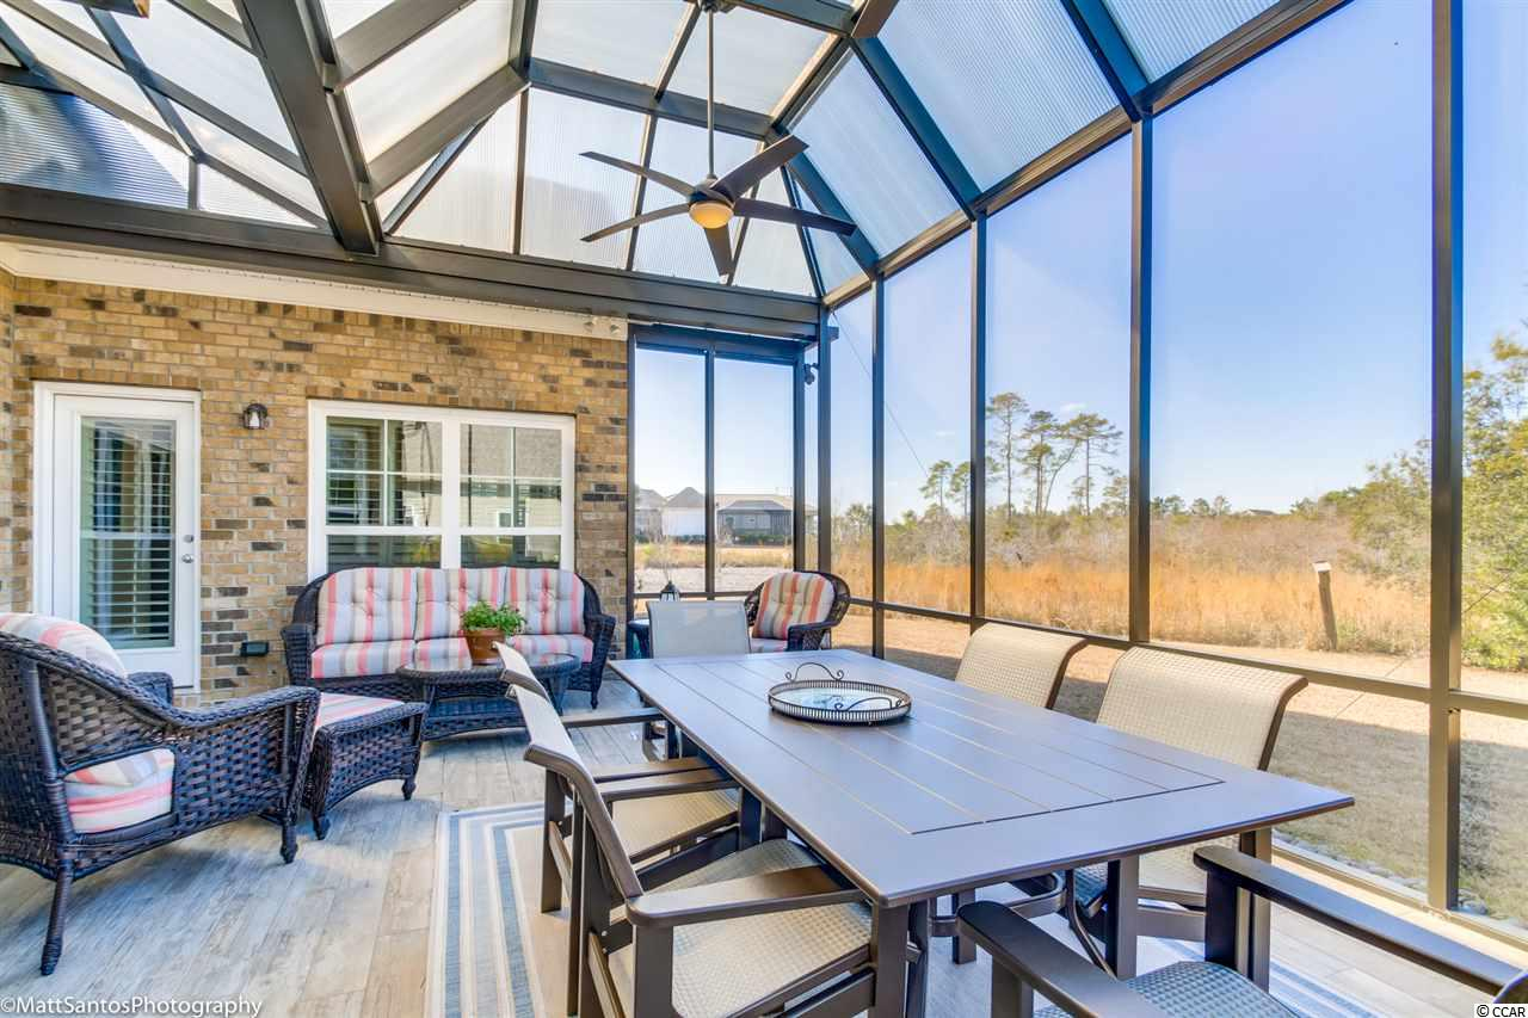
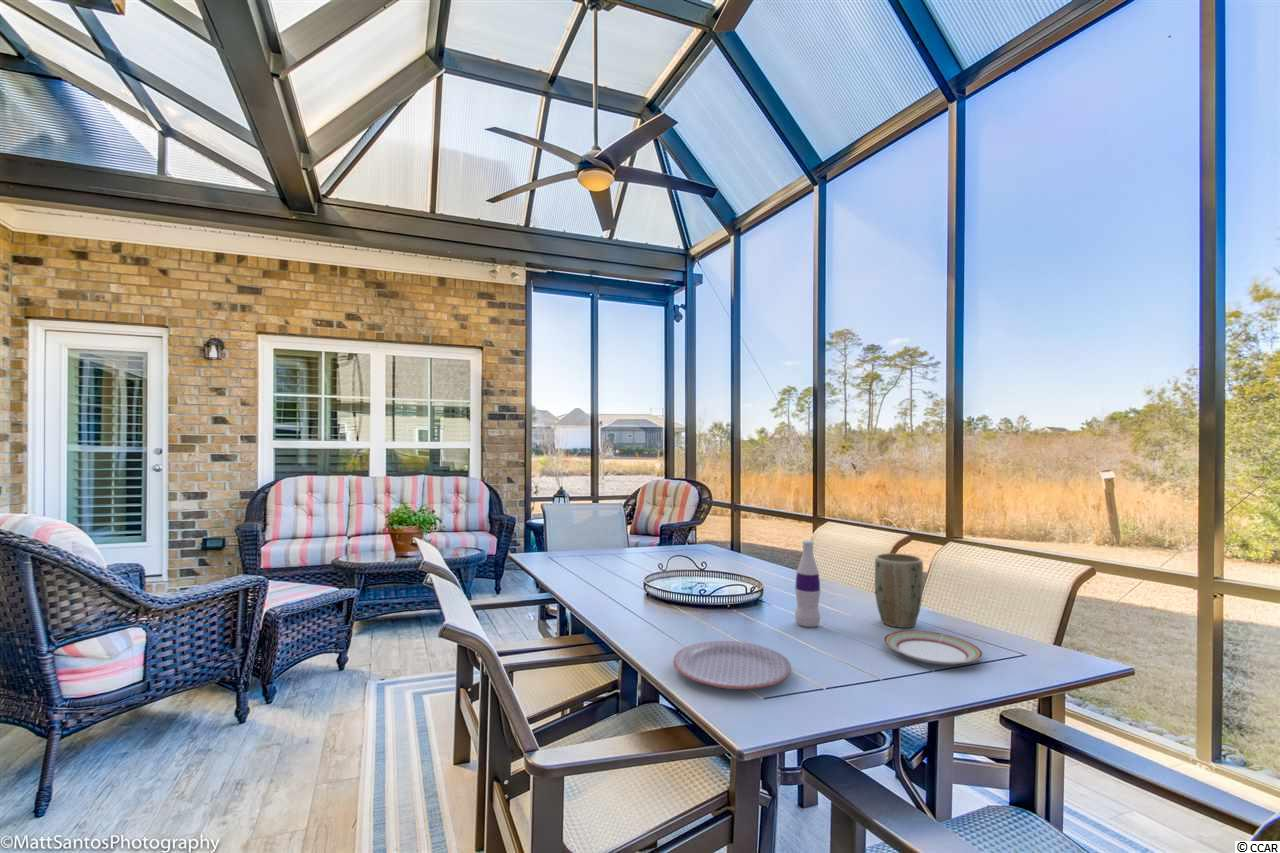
+ plant pot (898, 590)
+ plate (731, 666)
+ bottle (807, 582)
+ plate (931, 649)
